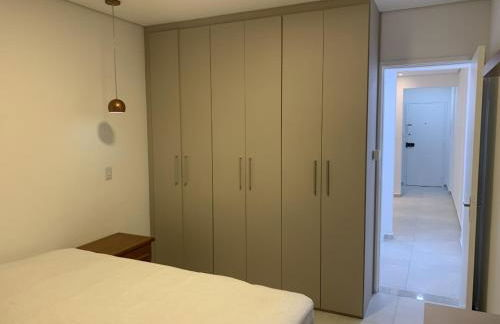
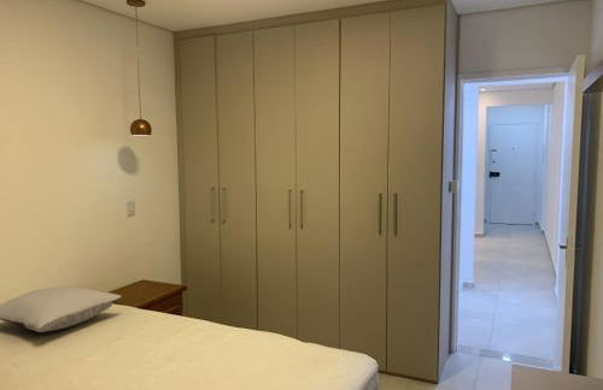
+ pillow (53, 306)
